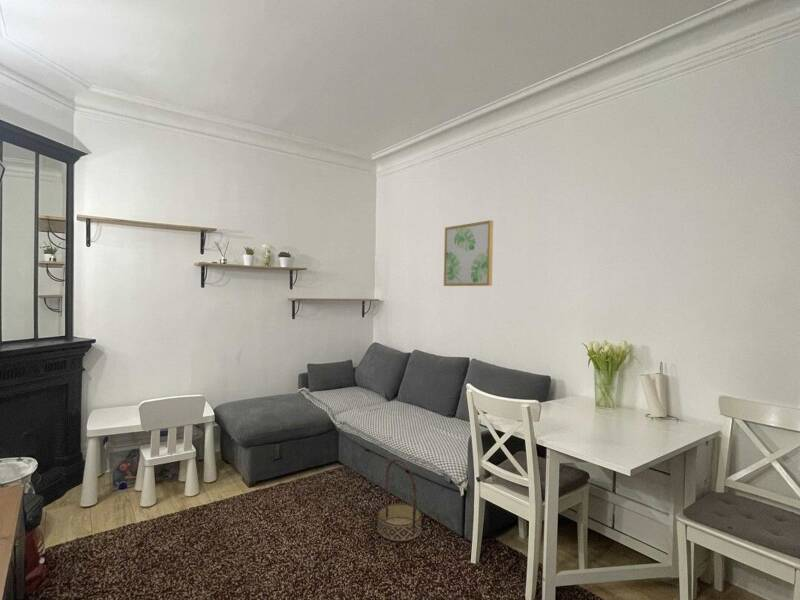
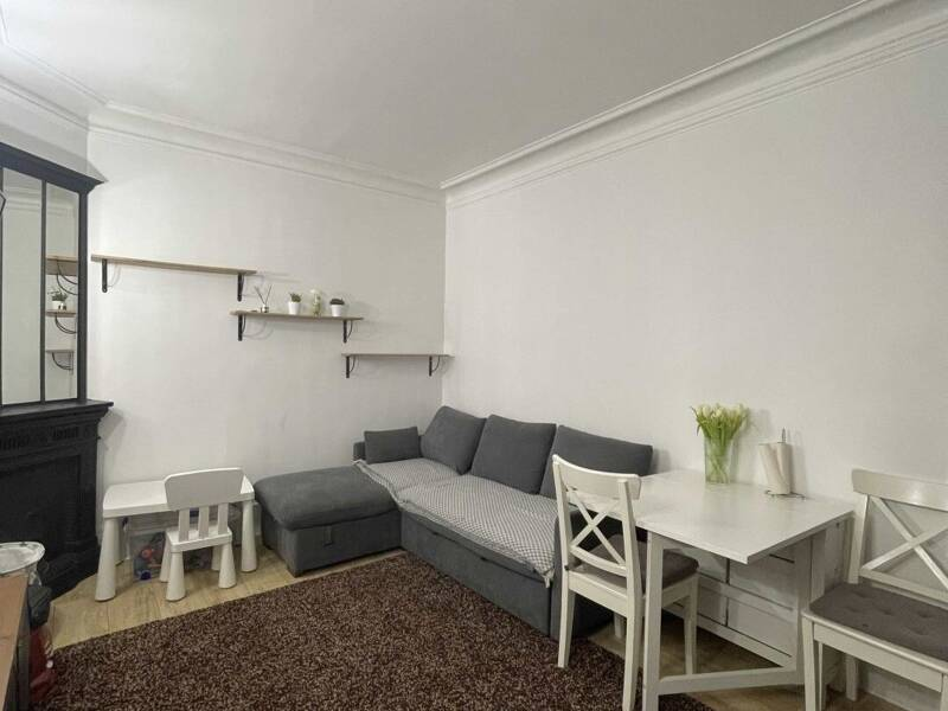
- basket (400, 503)
- wall art (467, 255)
